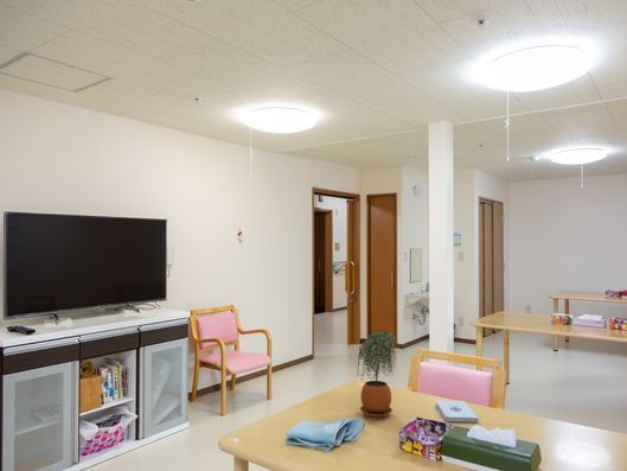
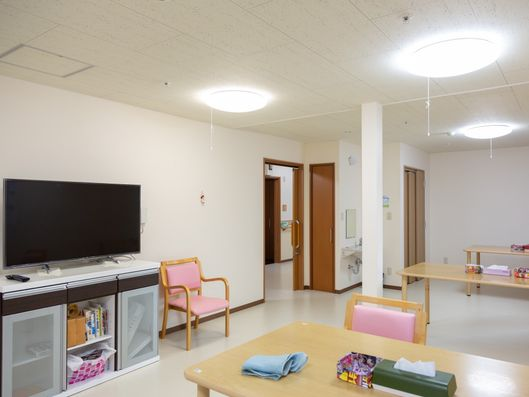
- potted plant (376, 371)
- notepad (455, 410)
